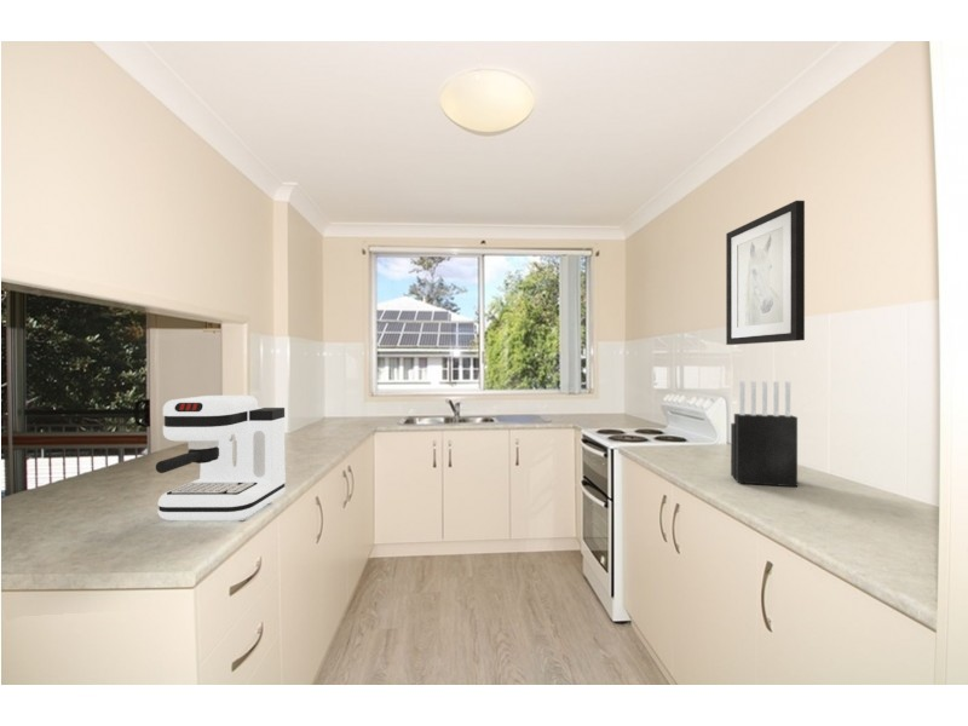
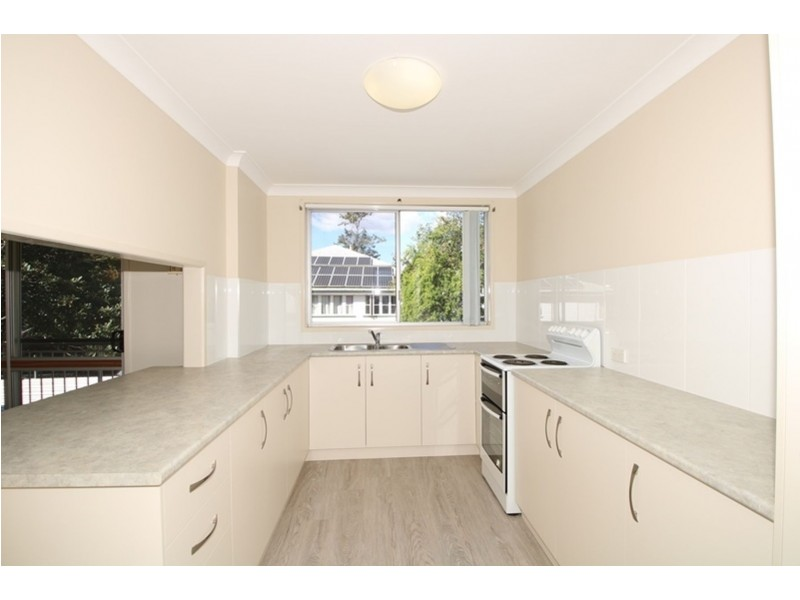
- knife block (761, 430)
- wall art (760, 281)
- coffee maker (223, 454)
